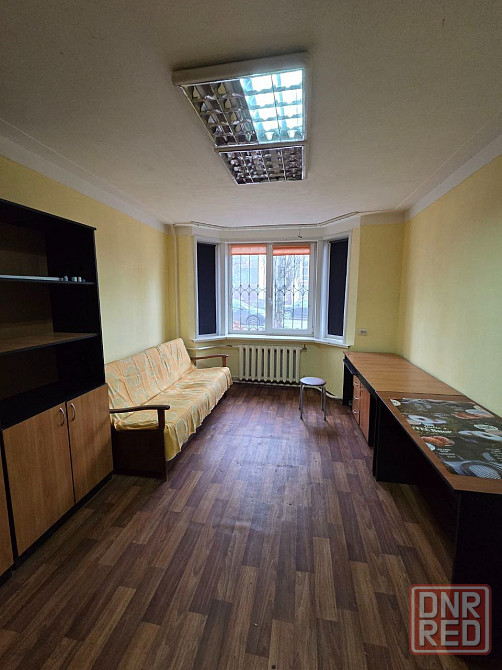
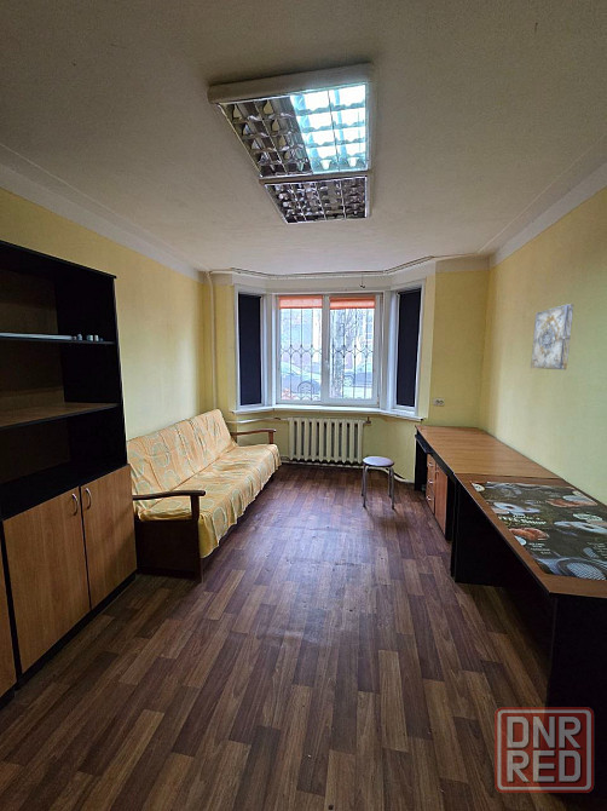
+ wall art (549, 339)
